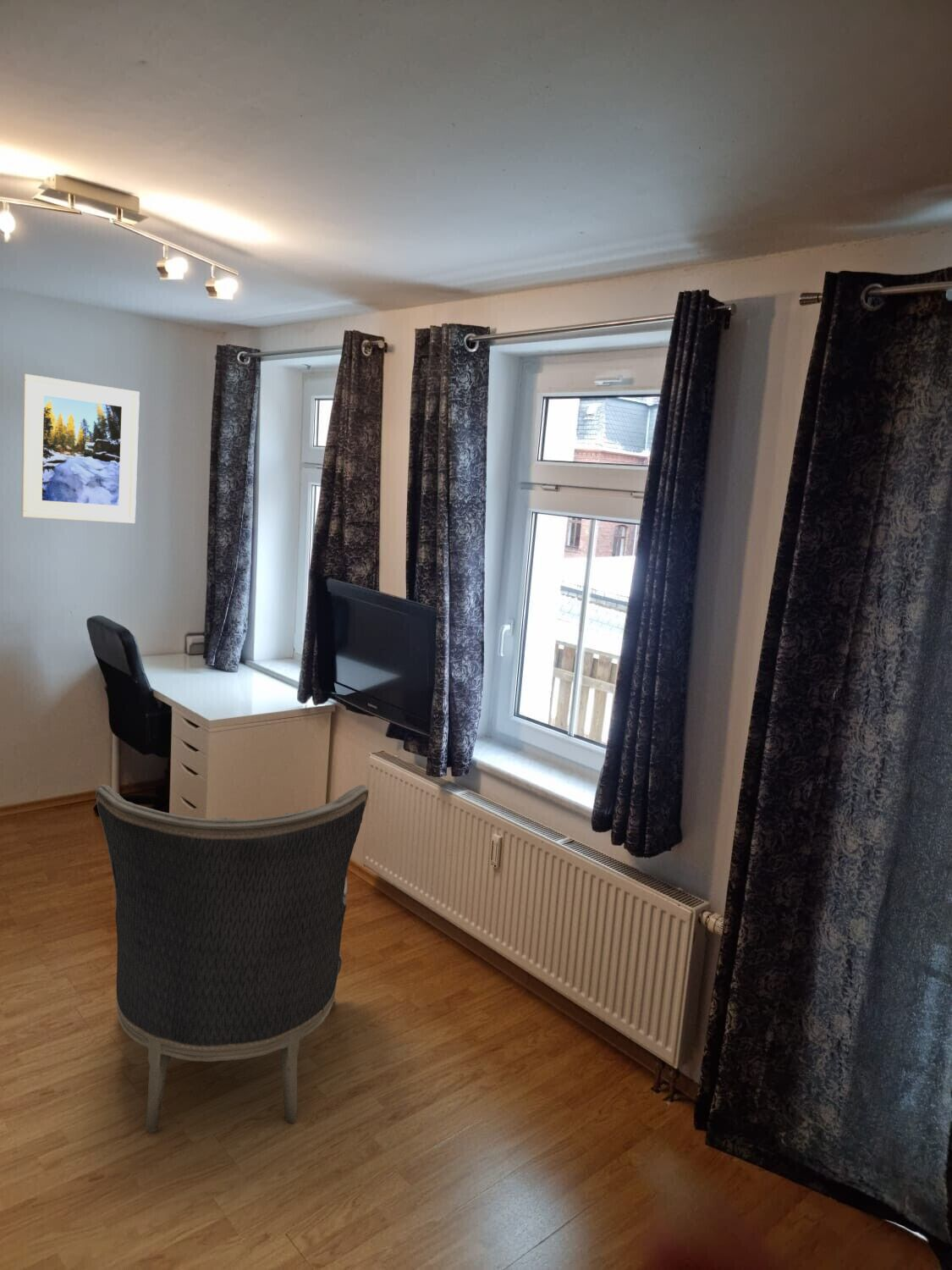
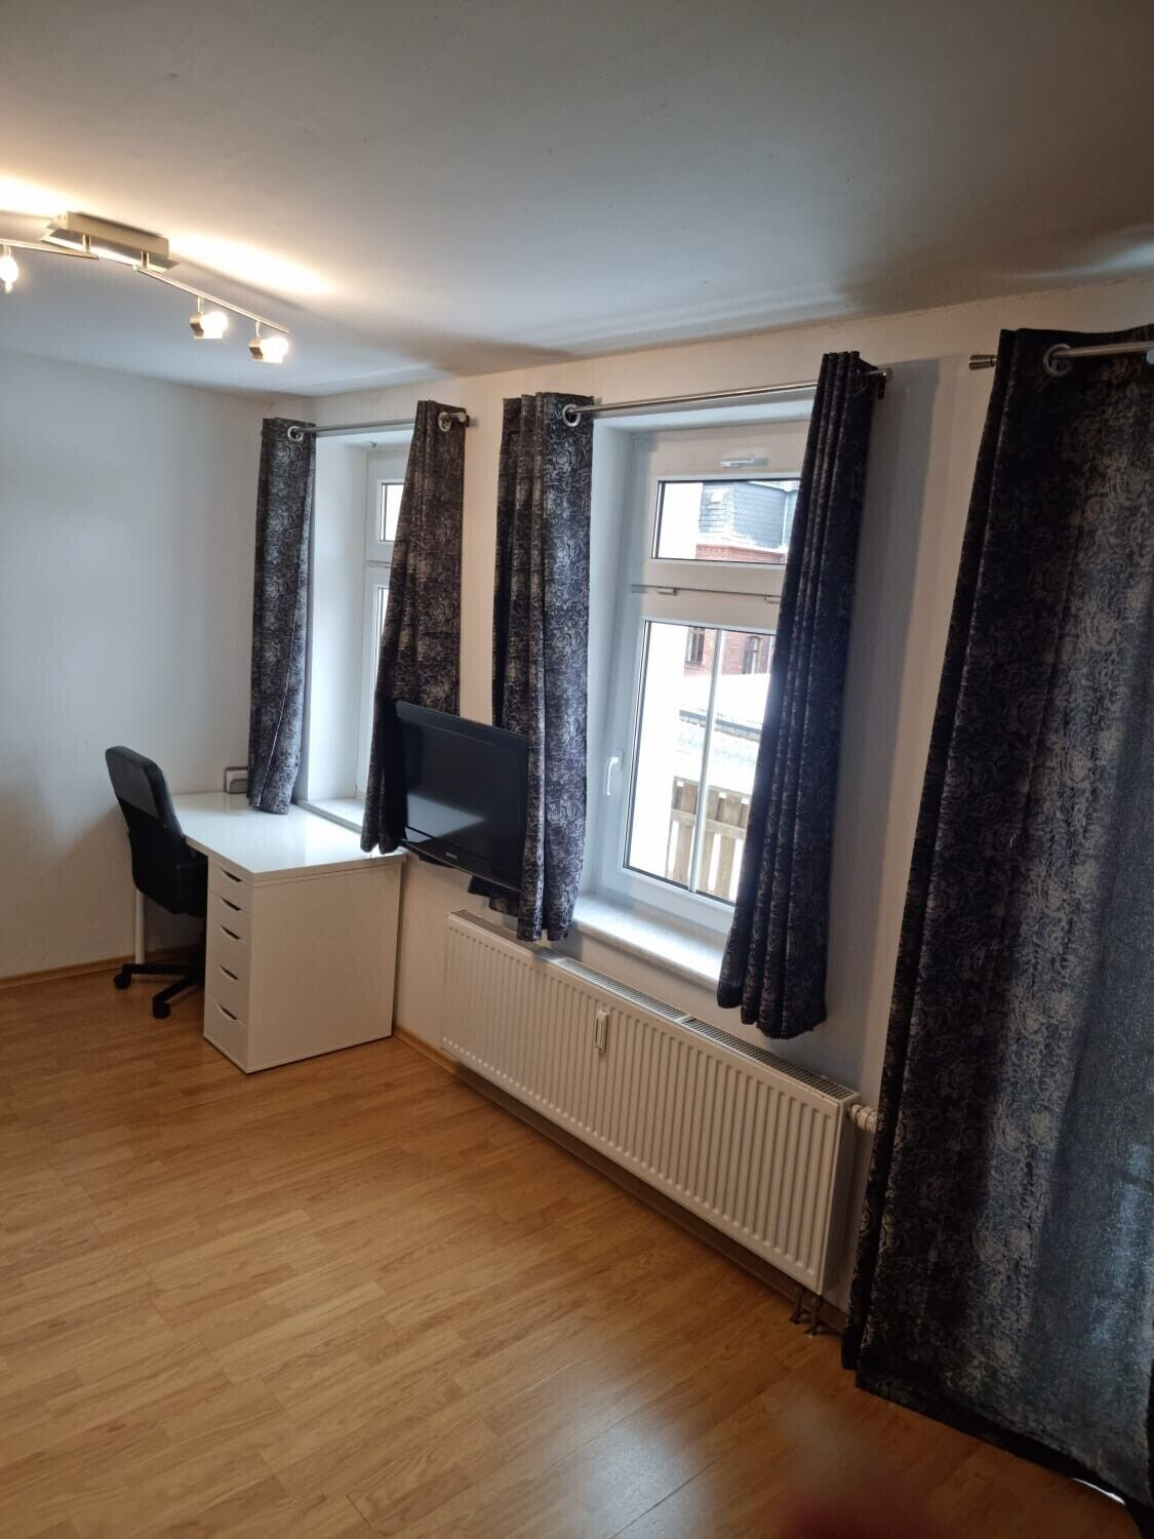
- armchair (206, 923)
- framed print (82, 452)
